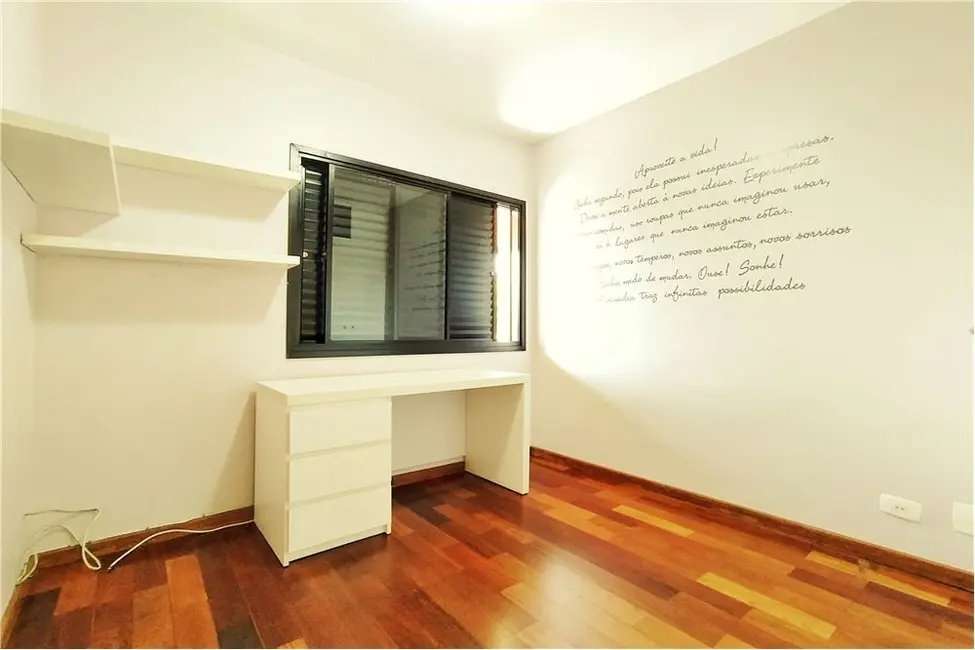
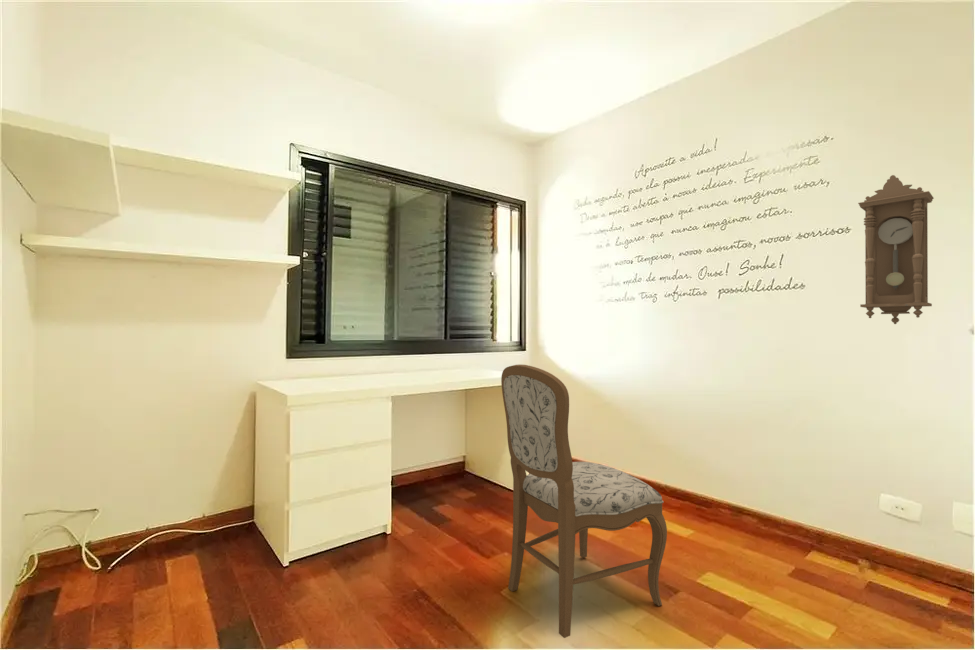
+ pendulum clock (895, 251)
+ chair (574, 478)
